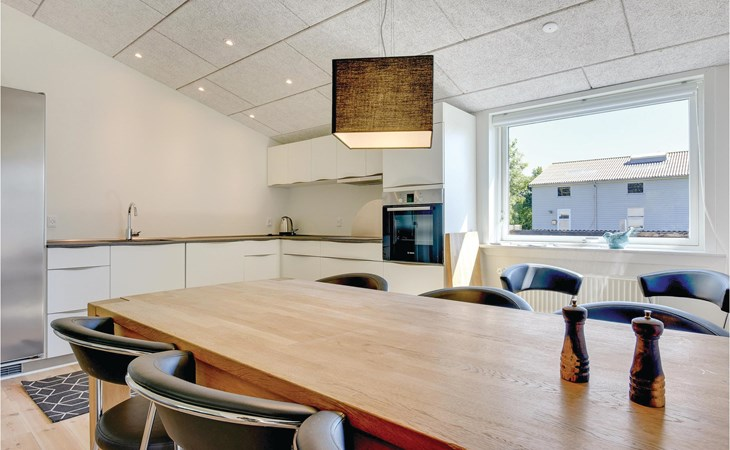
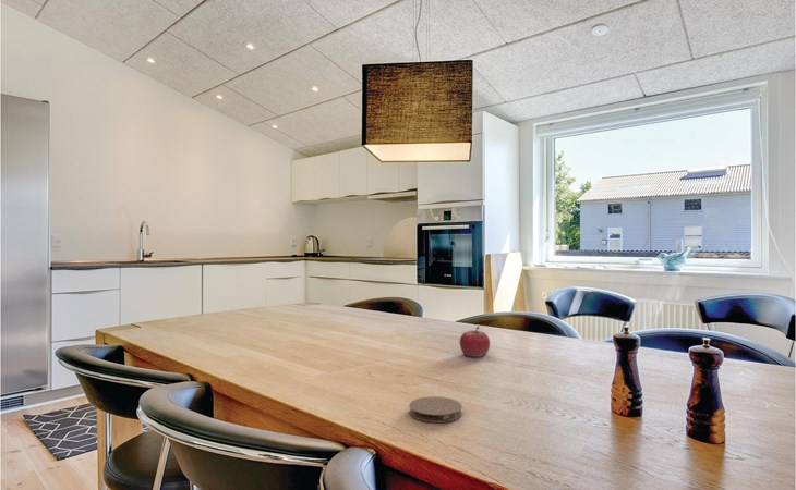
+ coaster (435, 408)
+ fruit (474, 340)
